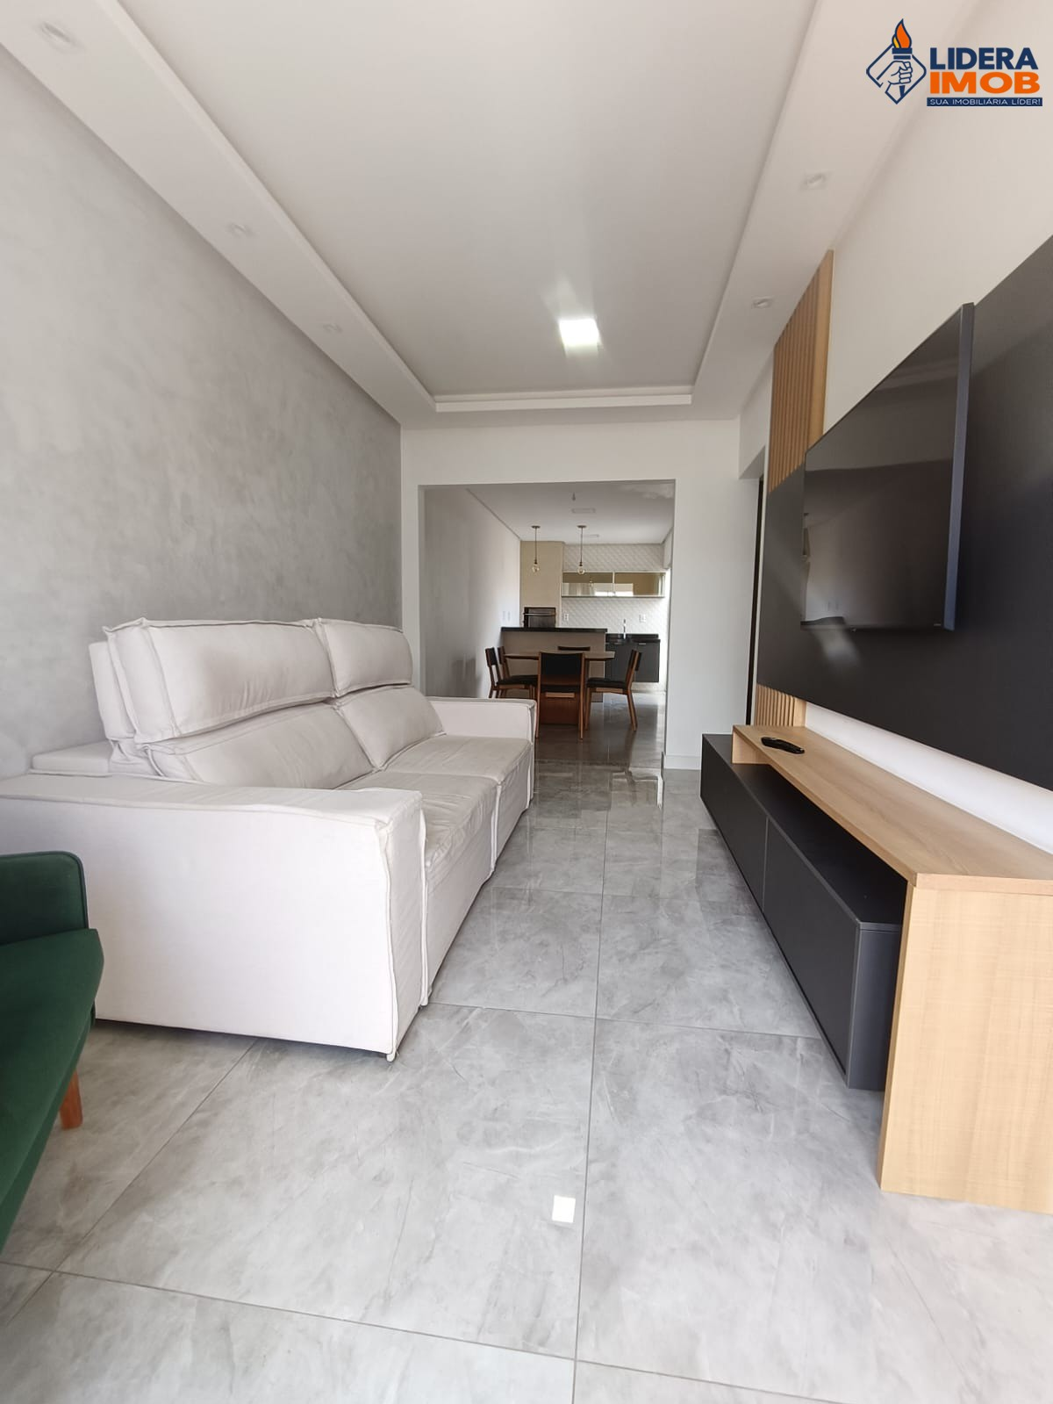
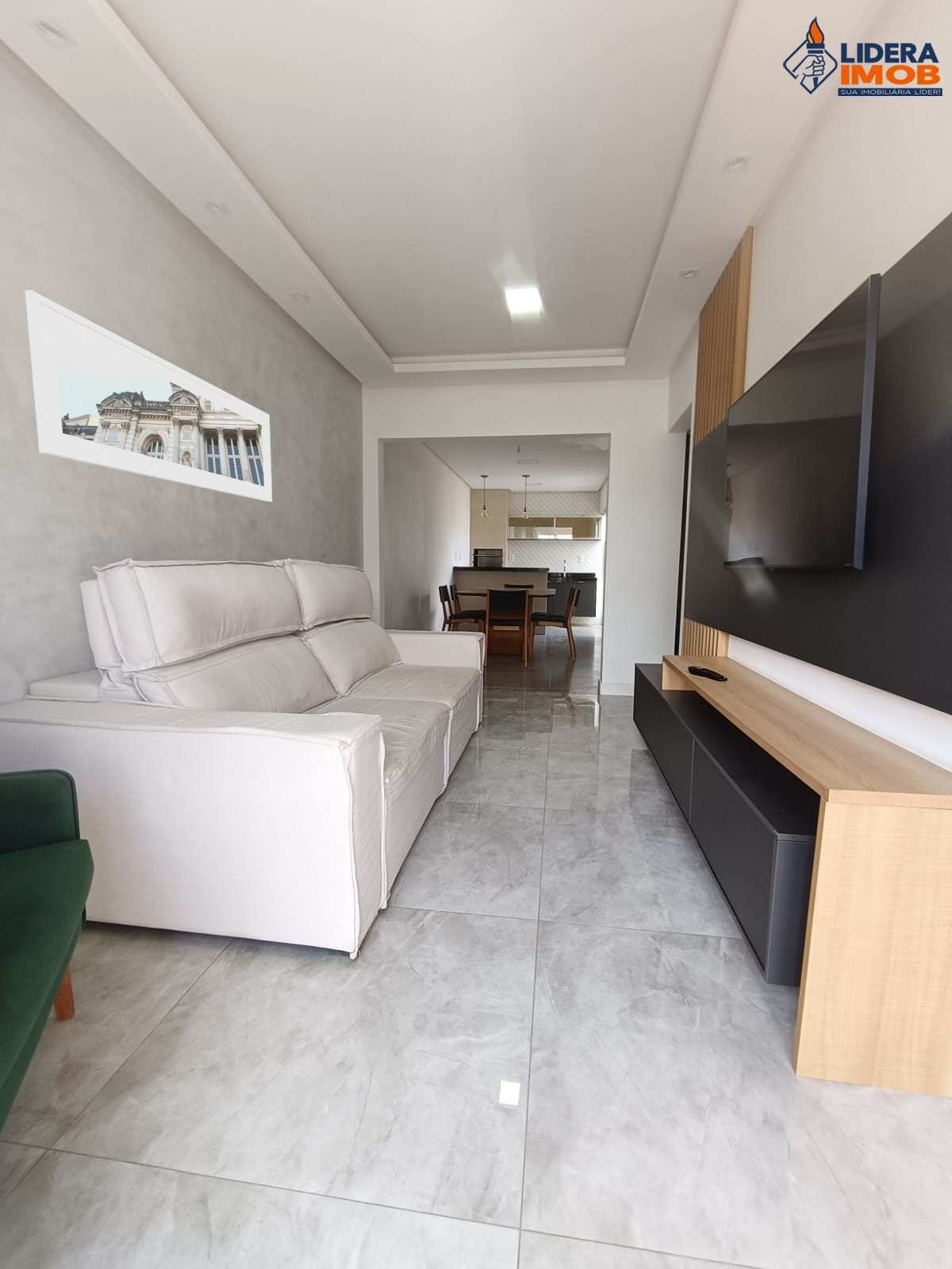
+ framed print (186, 428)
